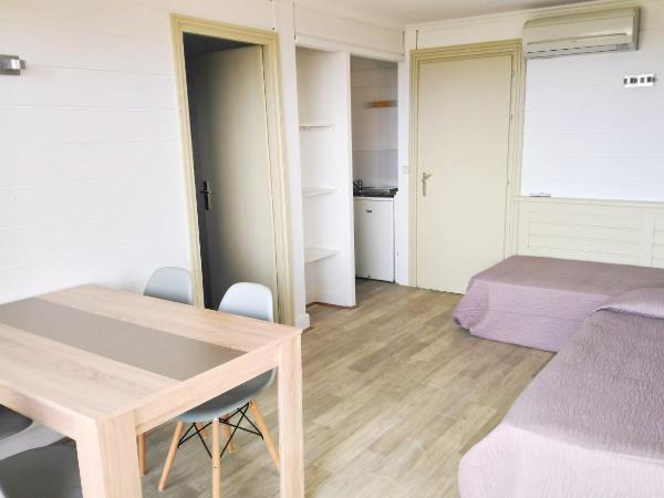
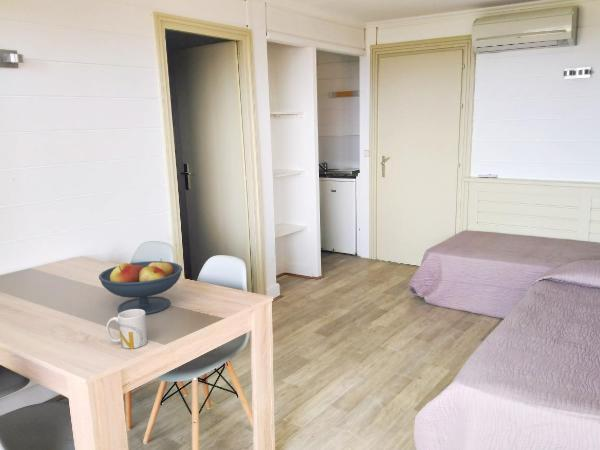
+ fruit bowl (142, 282)
+ mug (127, 329)
